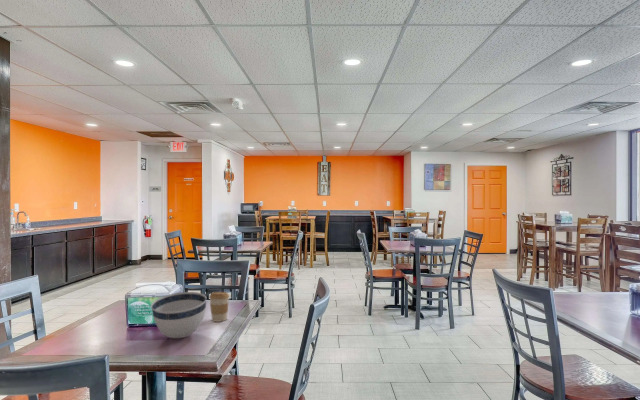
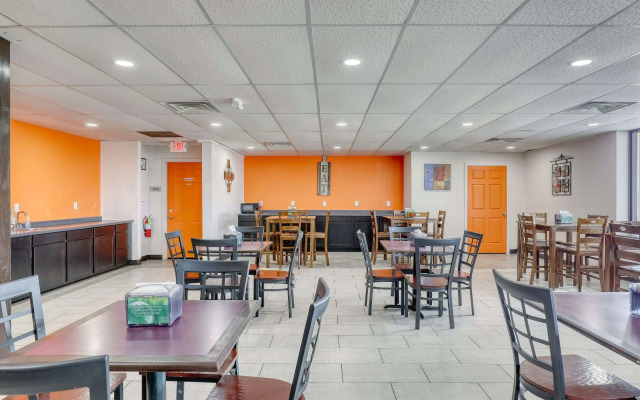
- bowl (179, 317)
- coffee cup (219, 305)
